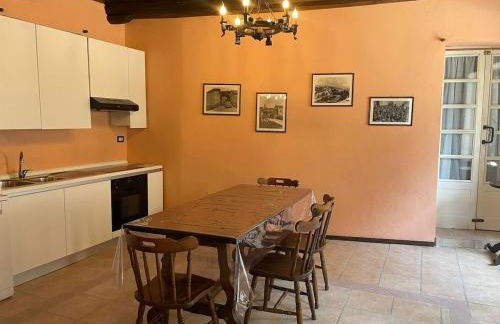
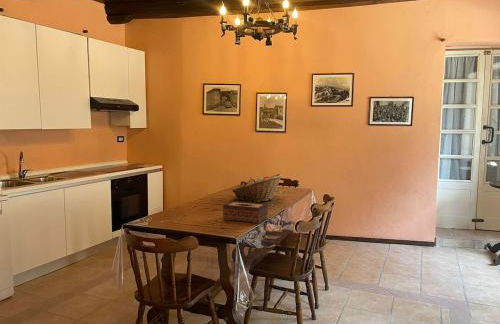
+ fruit basket (257, 186)
+ tissue box (245, 211)
